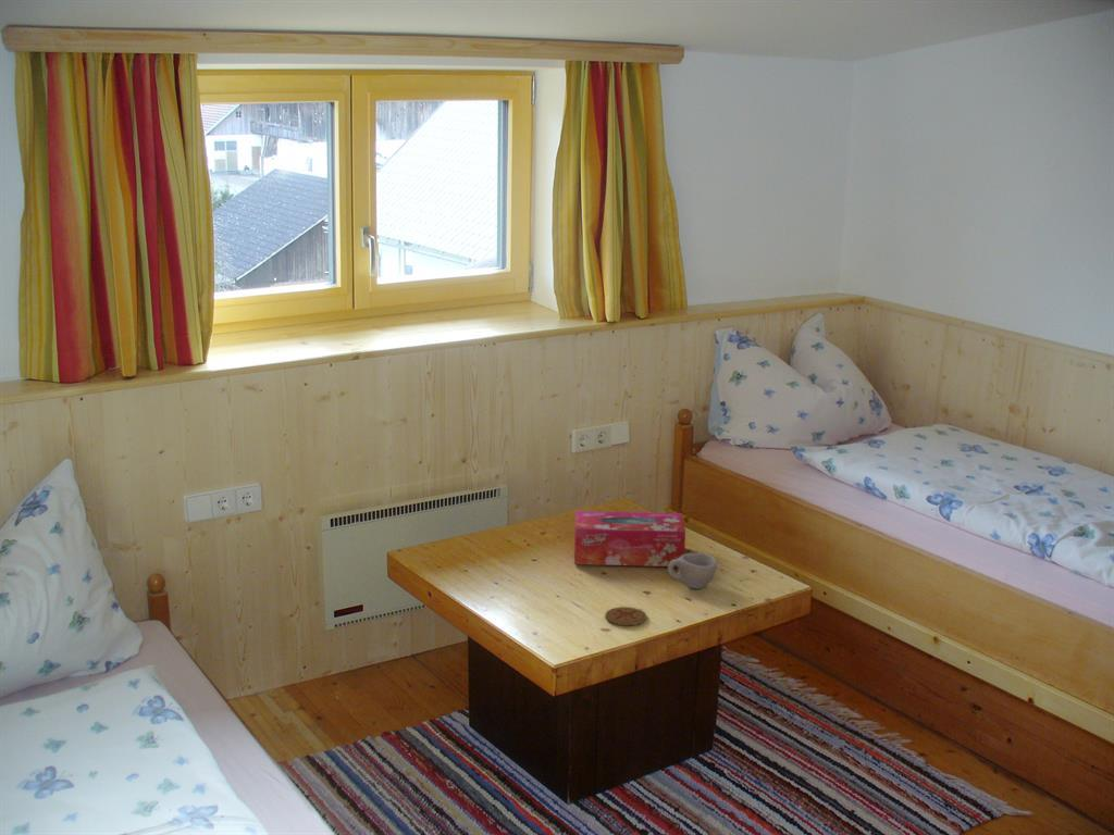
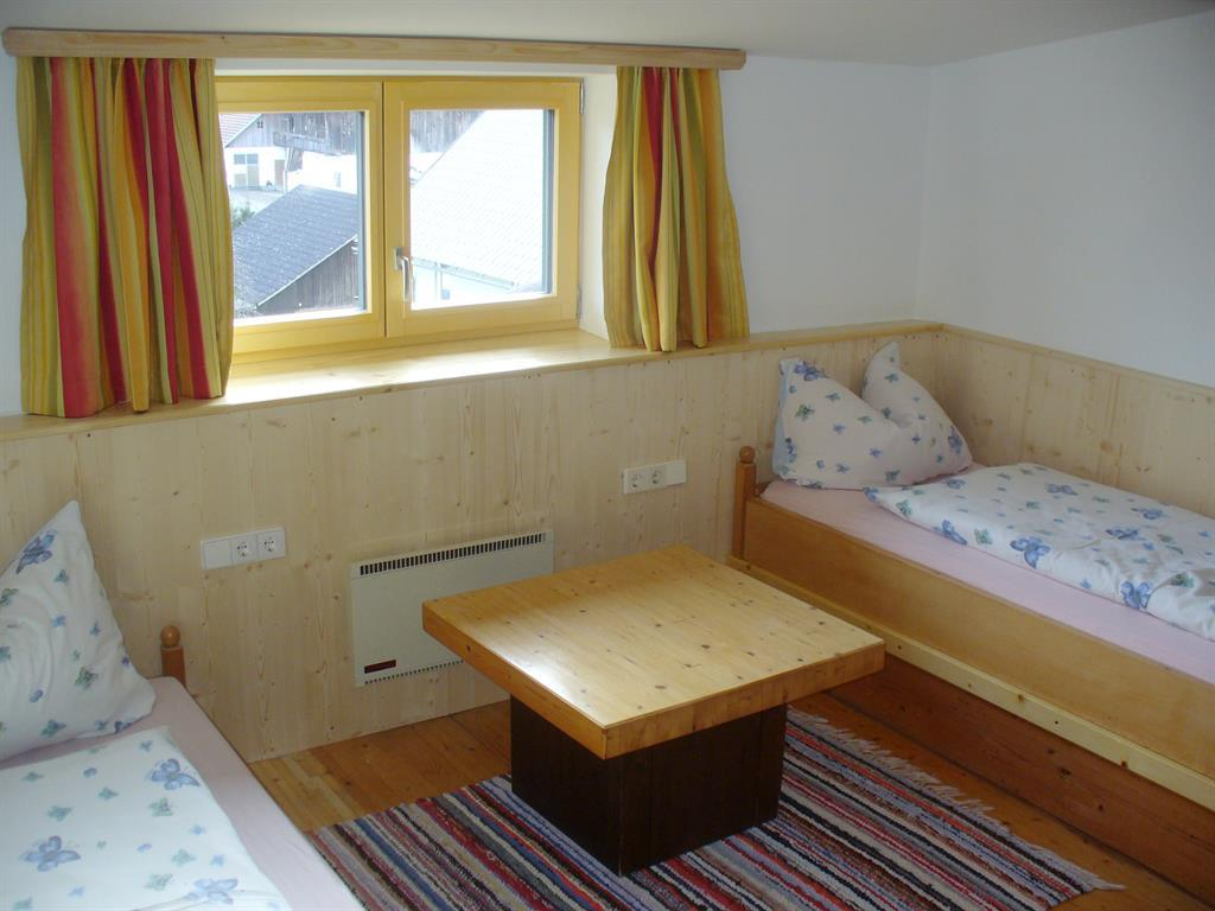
- cup (692, 572)
- coaster (626, 615)
- tissue box (629, 538)
